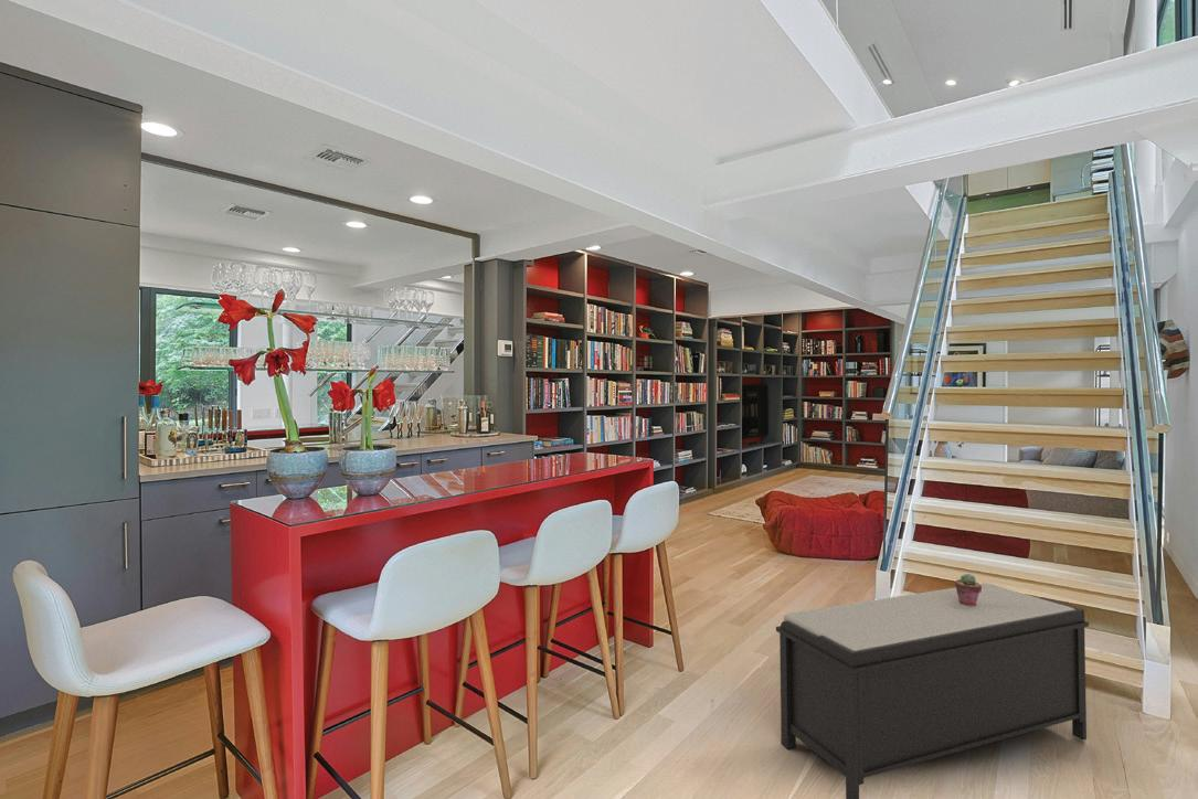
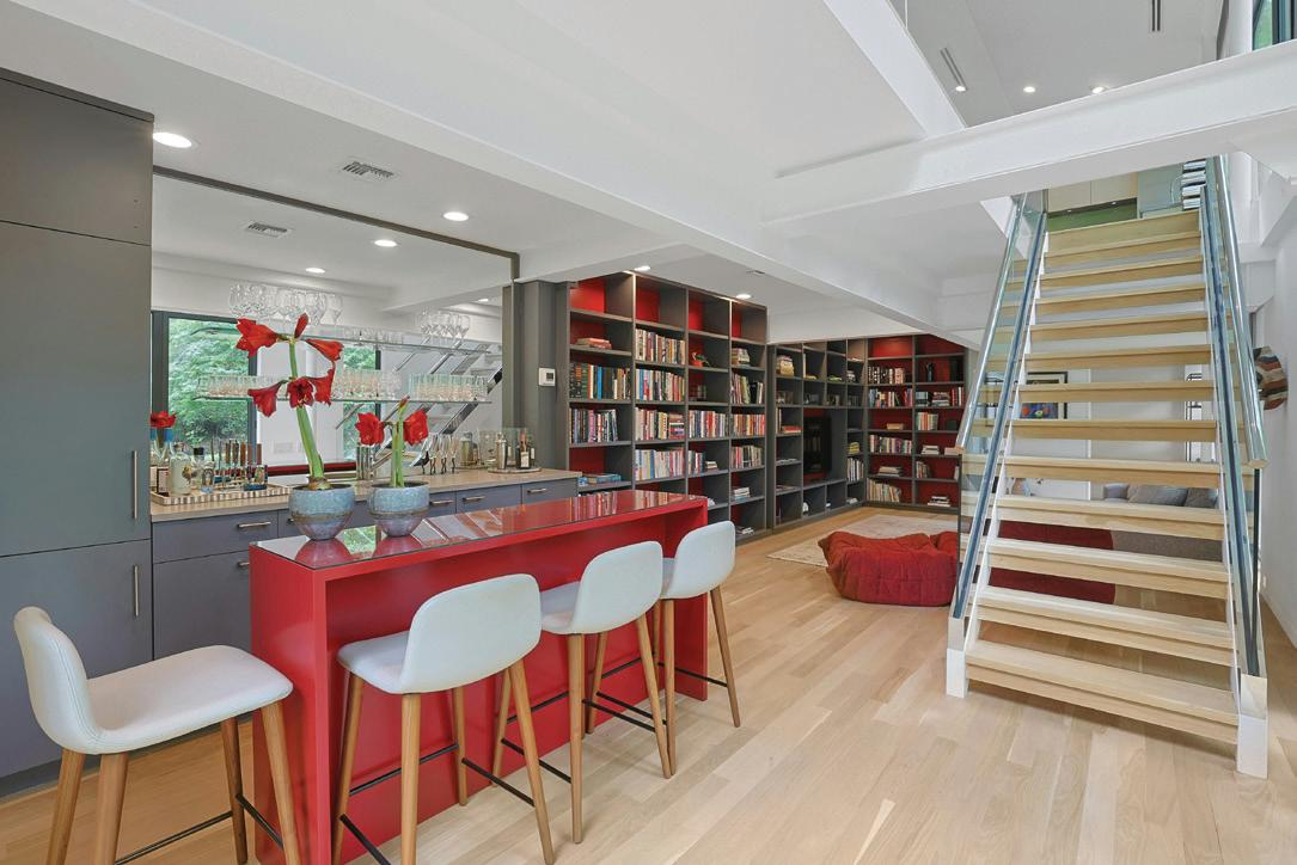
- bench (933, 677)
- potted succulent (967, 588)
